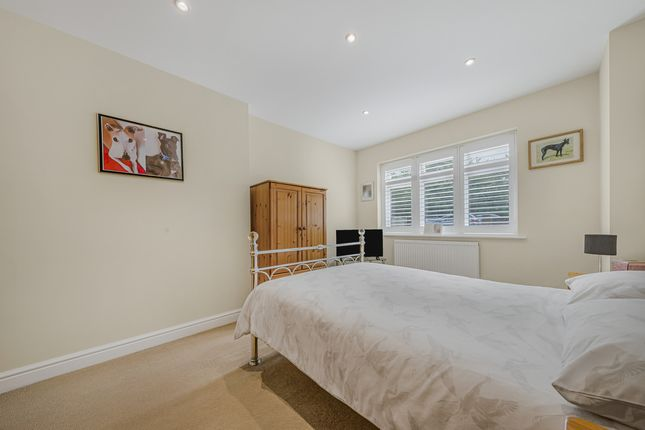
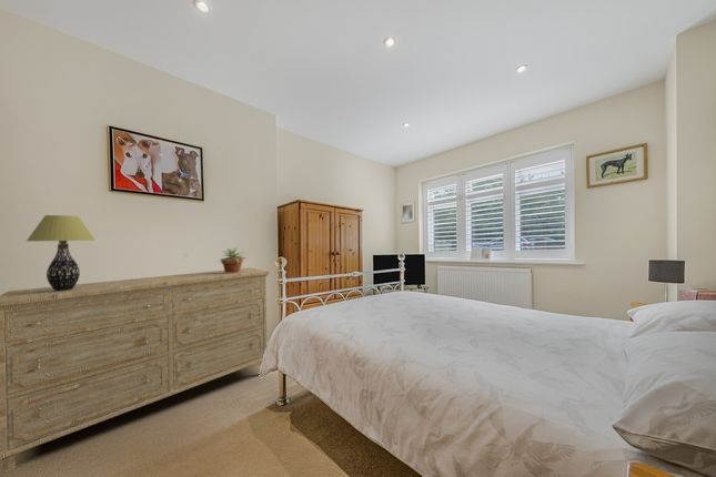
+ table lamp (62, 253)
+ dresser (165, 338)
+ potted plant (231, 260)
